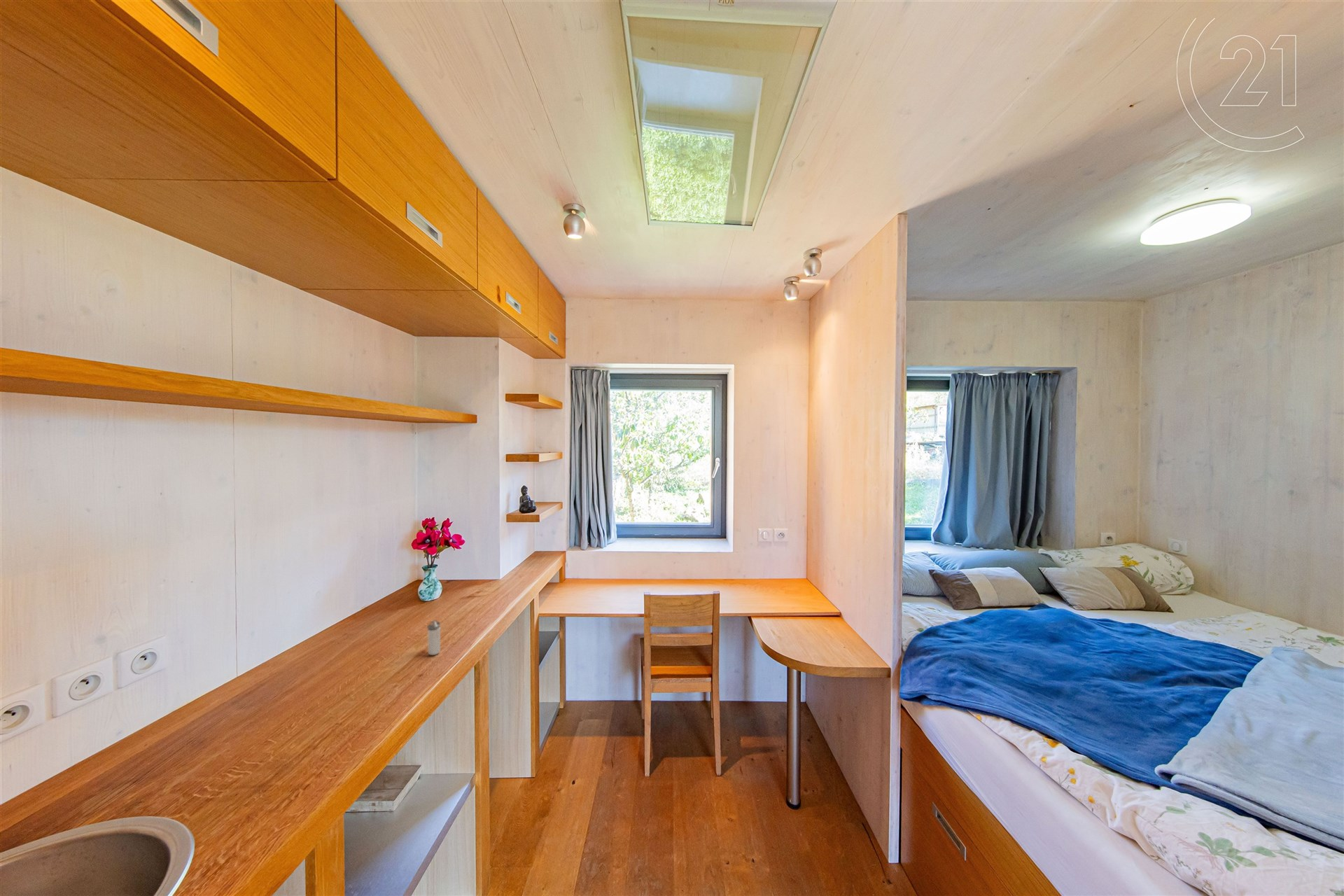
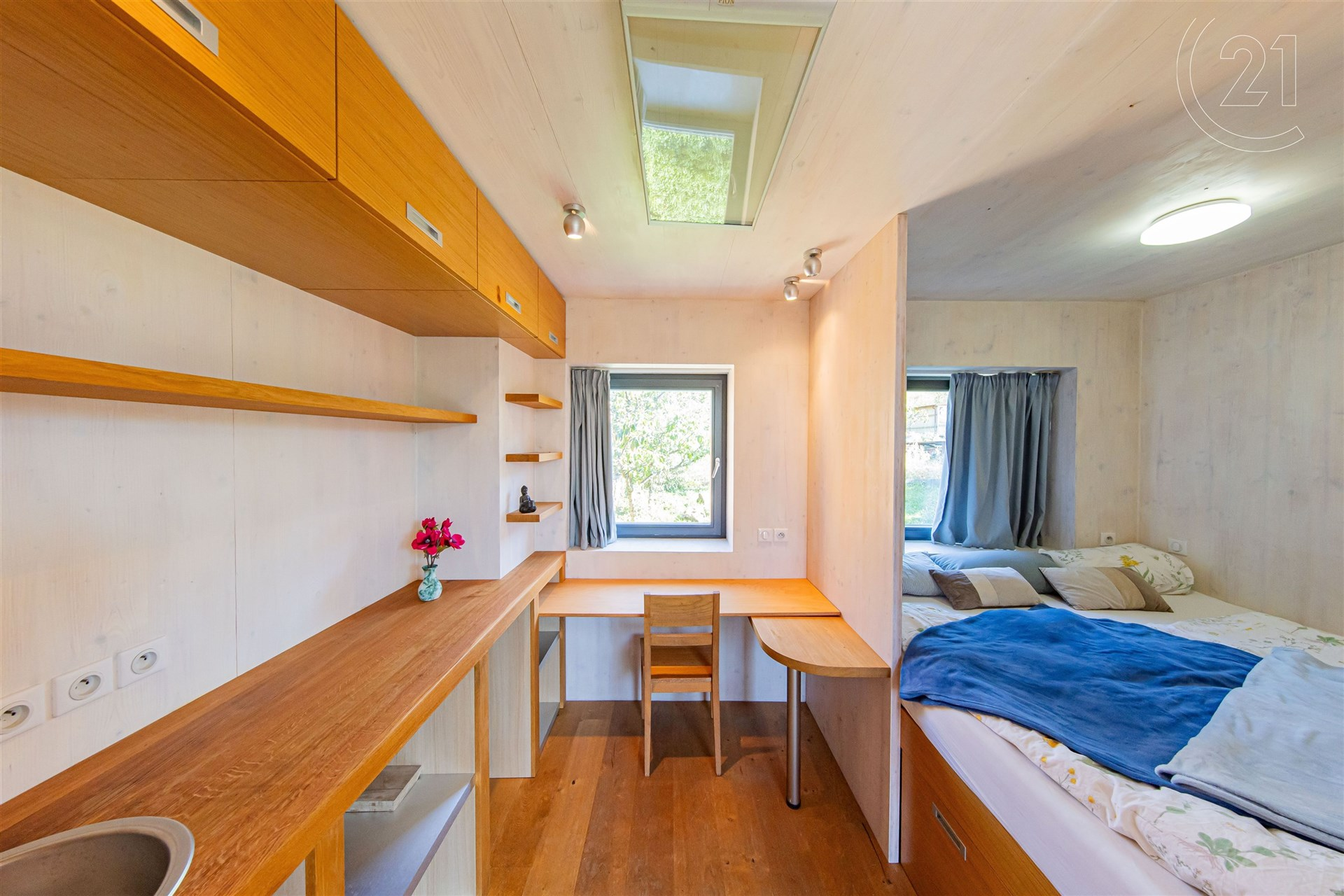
- shaker (434, 637)
